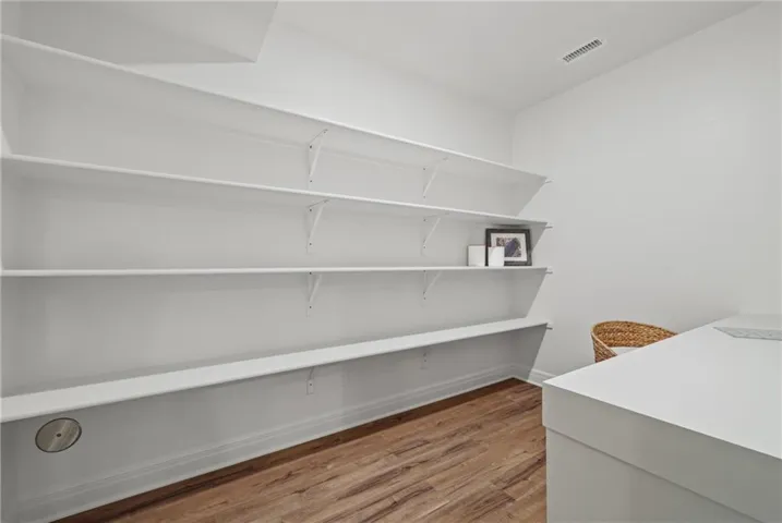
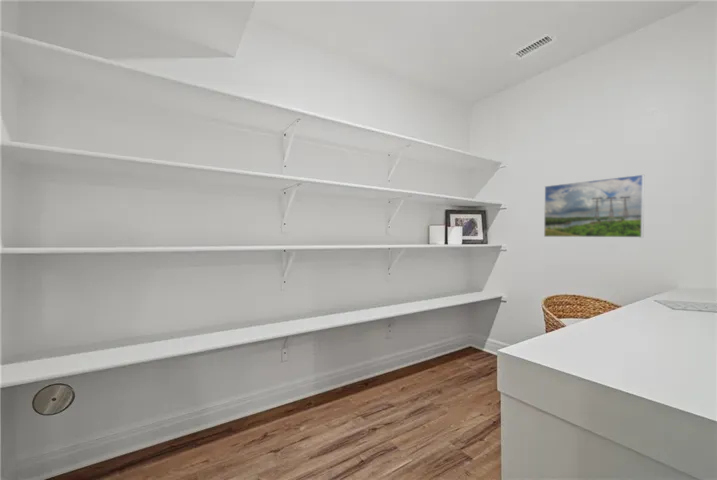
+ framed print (588, 209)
